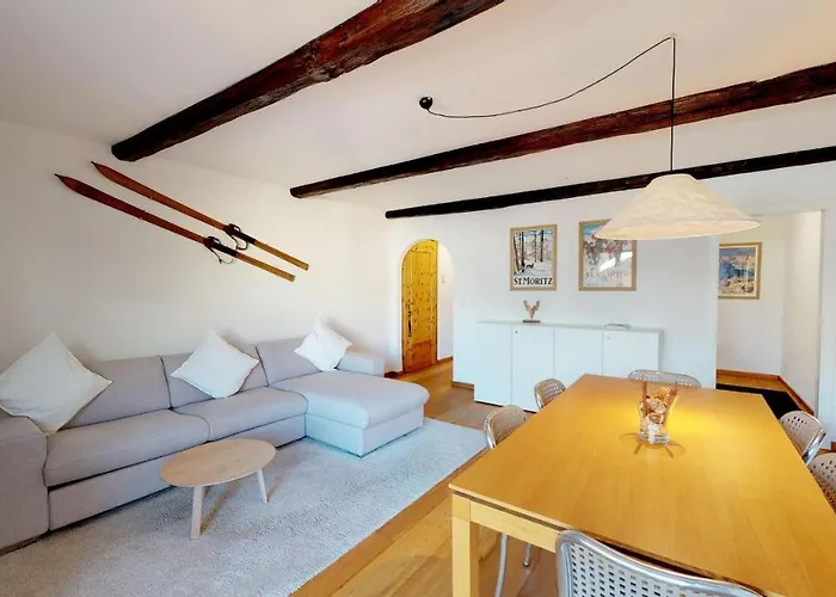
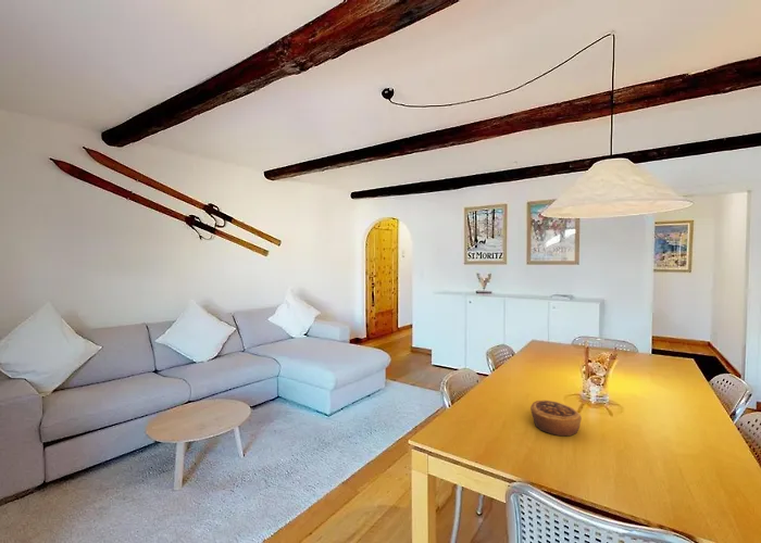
+ pastry (554, 416)
